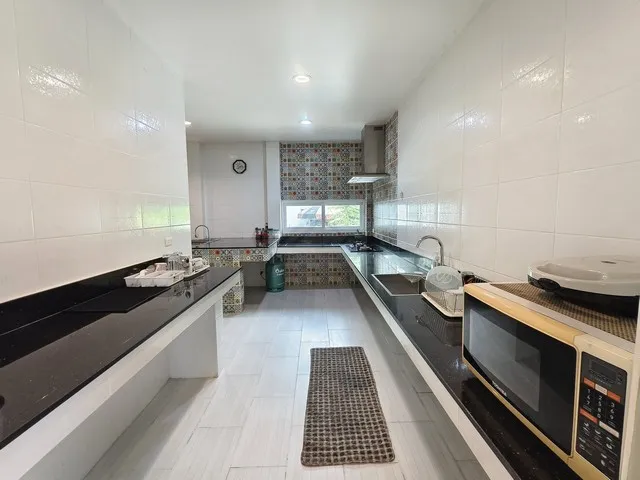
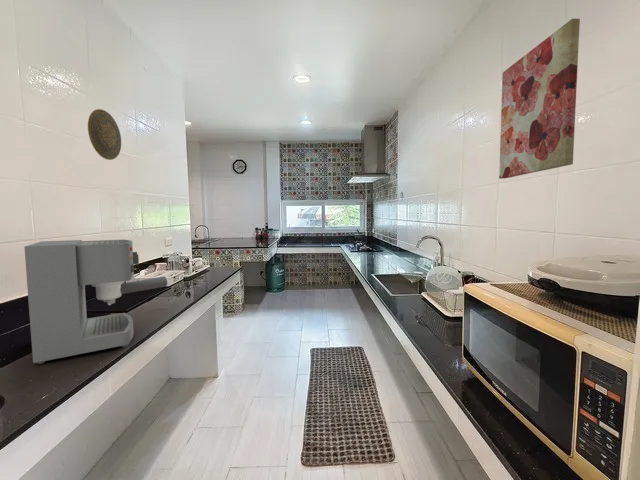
+ decorative plate (107, 135)
+ coffee maker (96, 290)
+ wall art (532, 111)
